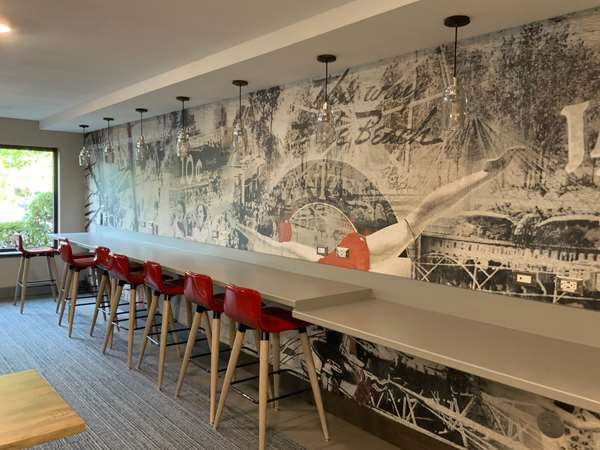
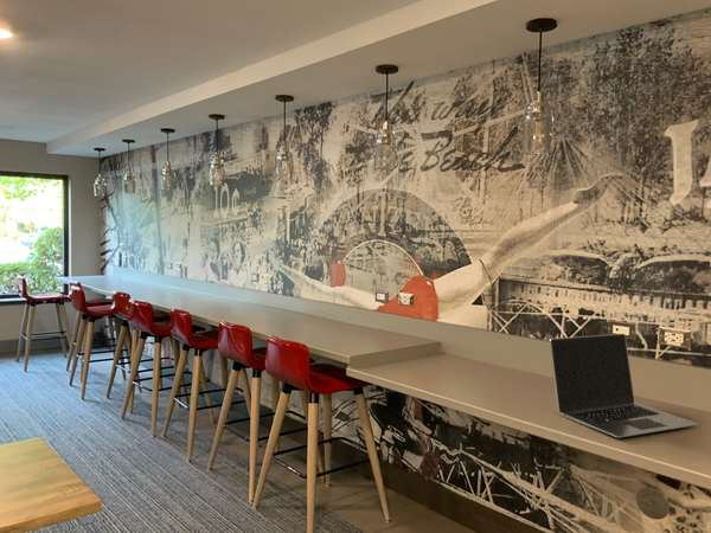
+ laptop (621, 380)
